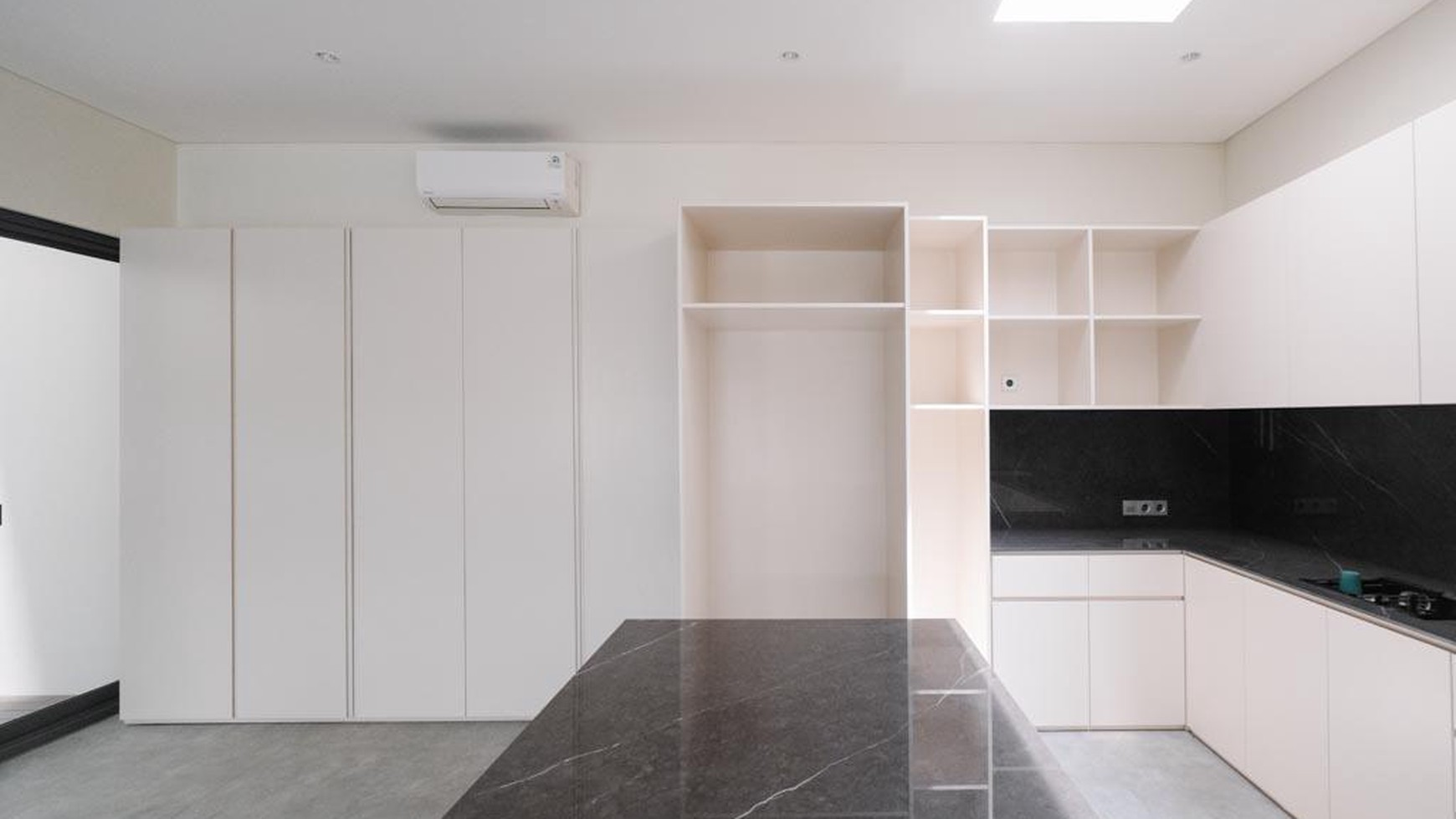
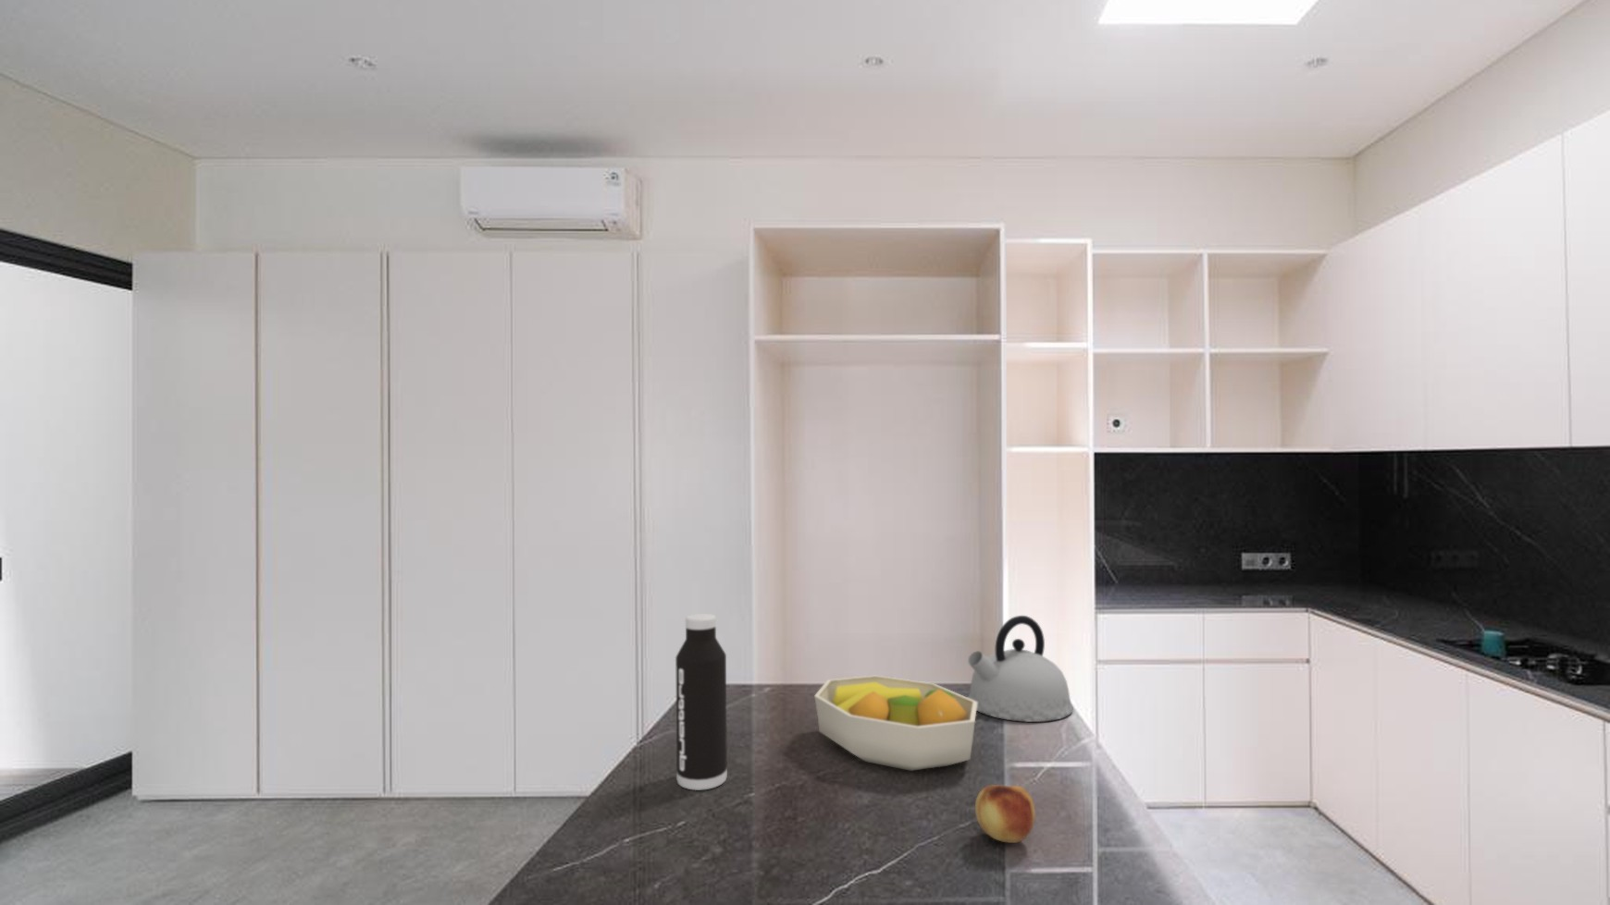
+ fruit bowl (895, 712)
+ fruit (1005, 811)
+ water bottle (700, 698)
+ kettle (1014, 660)
